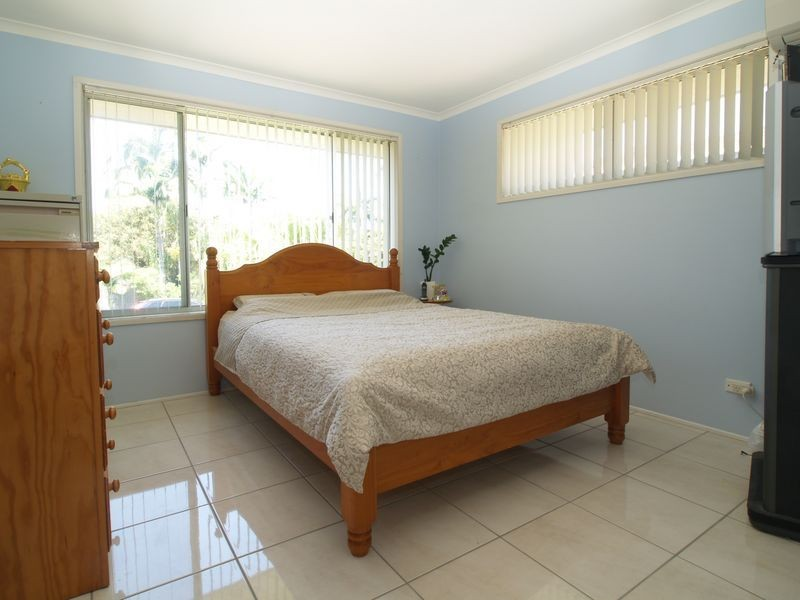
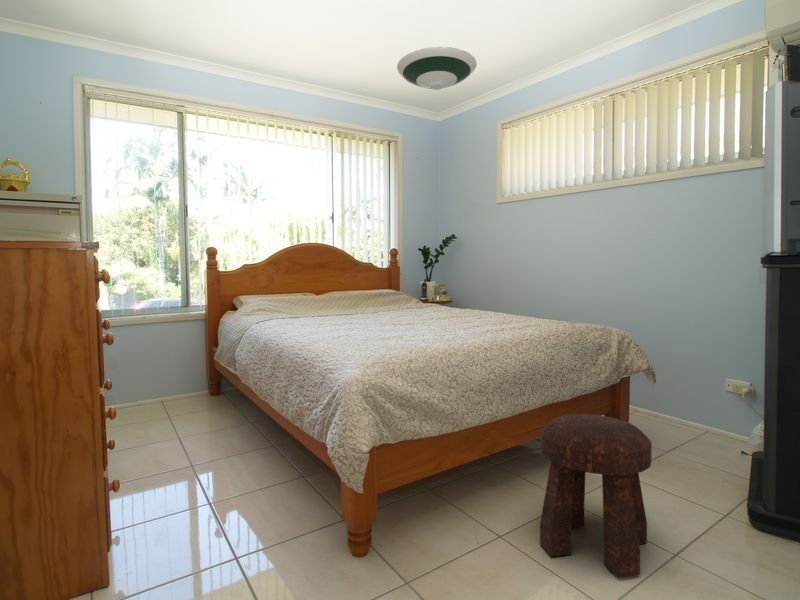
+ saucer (436, 77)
+ stool (602, 483)
